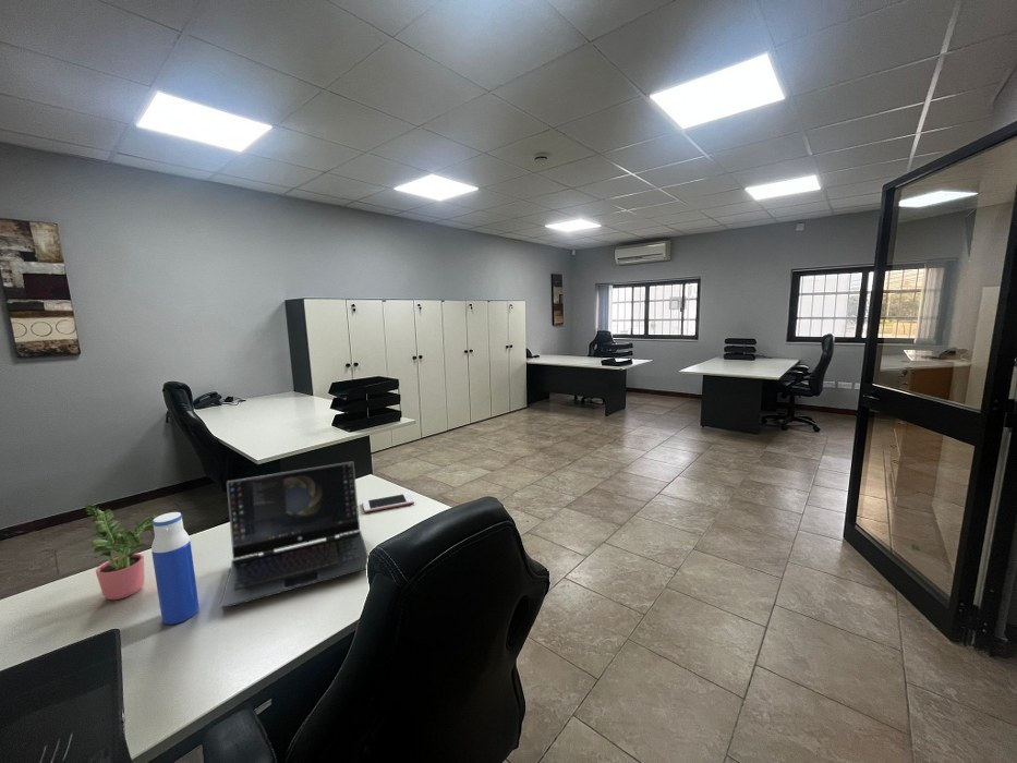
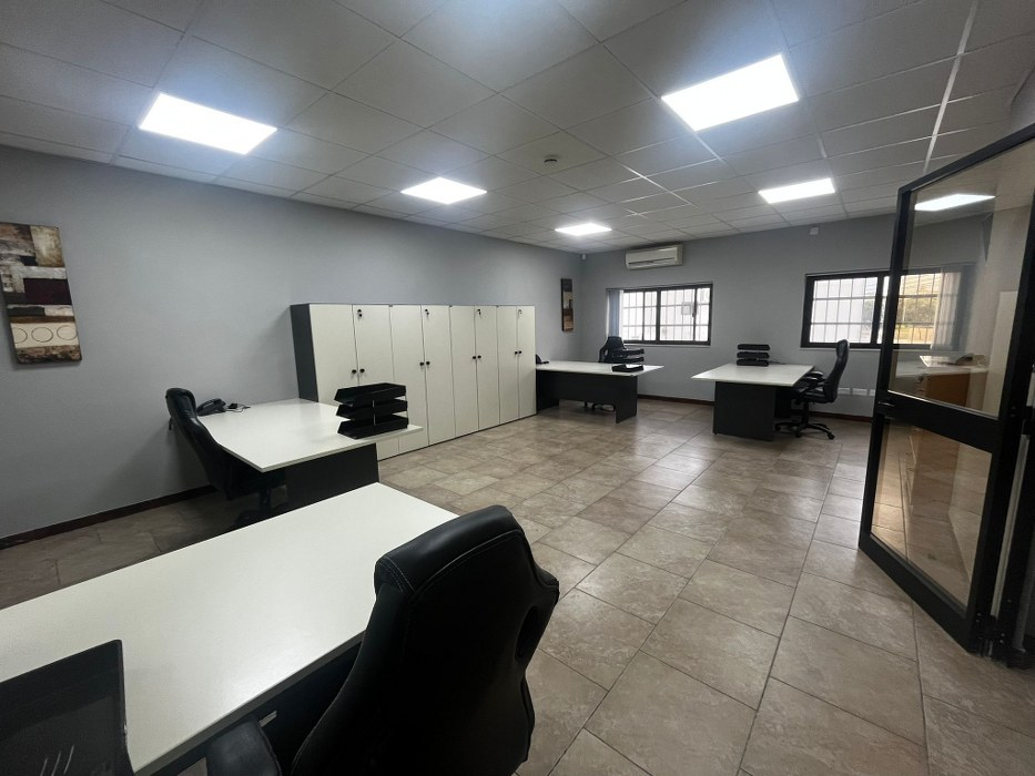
- cell phone (388, 501)
- potted plant (138, 541)
- laptop (298, 525)
- water bottle (173, 566)
